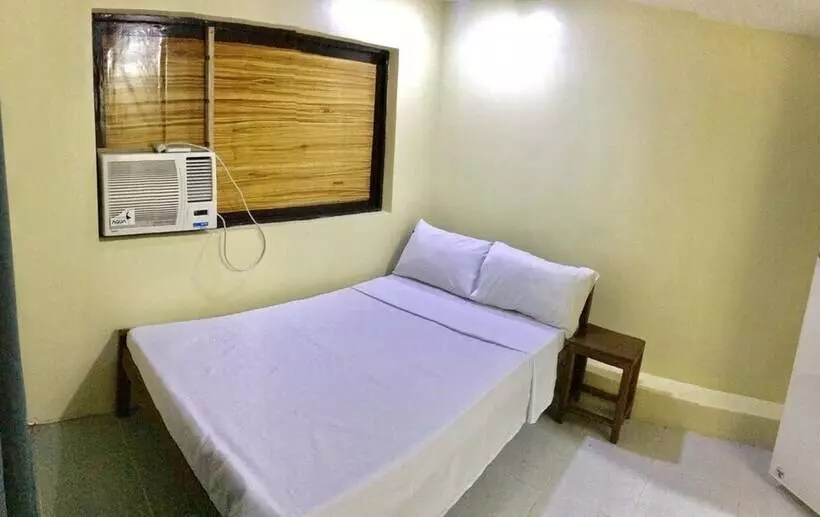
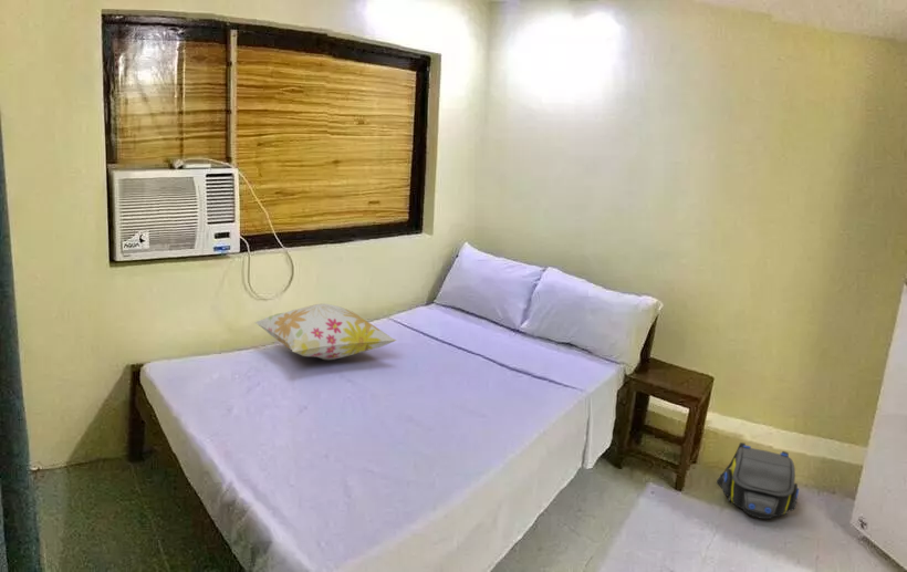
+ shoulder bag (760, 477)
+ decorative pillow (323, 331)
